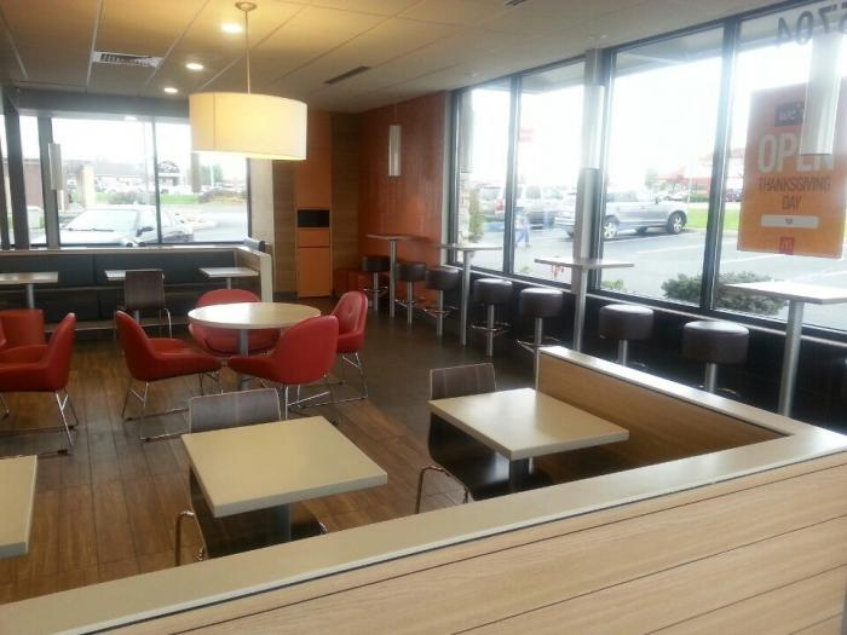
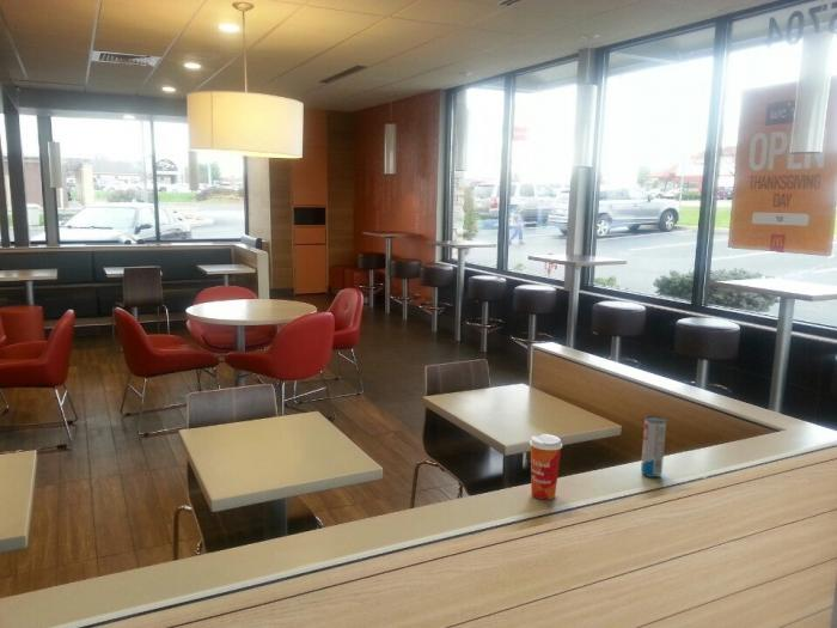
+ paper cup (544, 467)
+ beverage can (653, 446)
